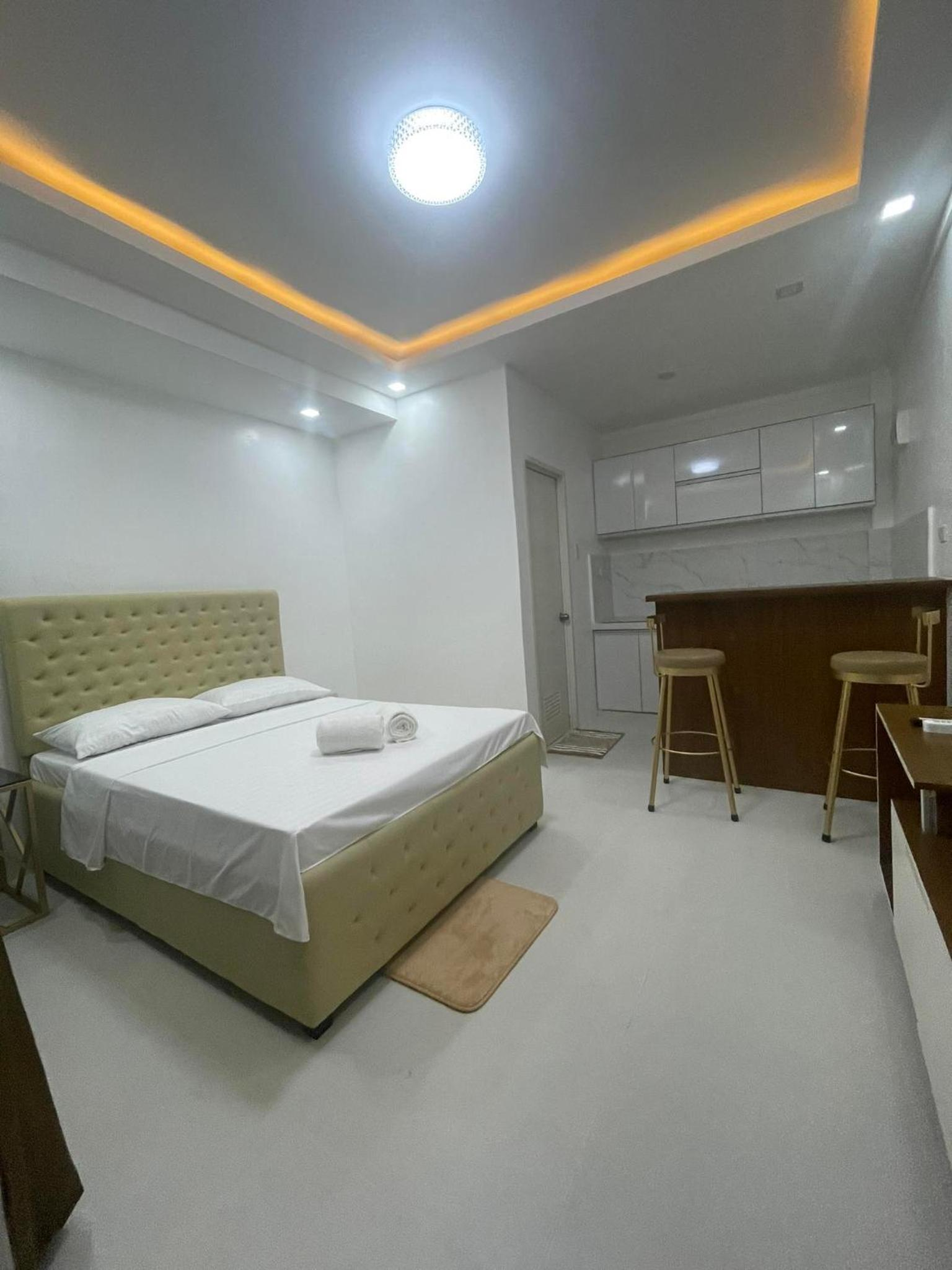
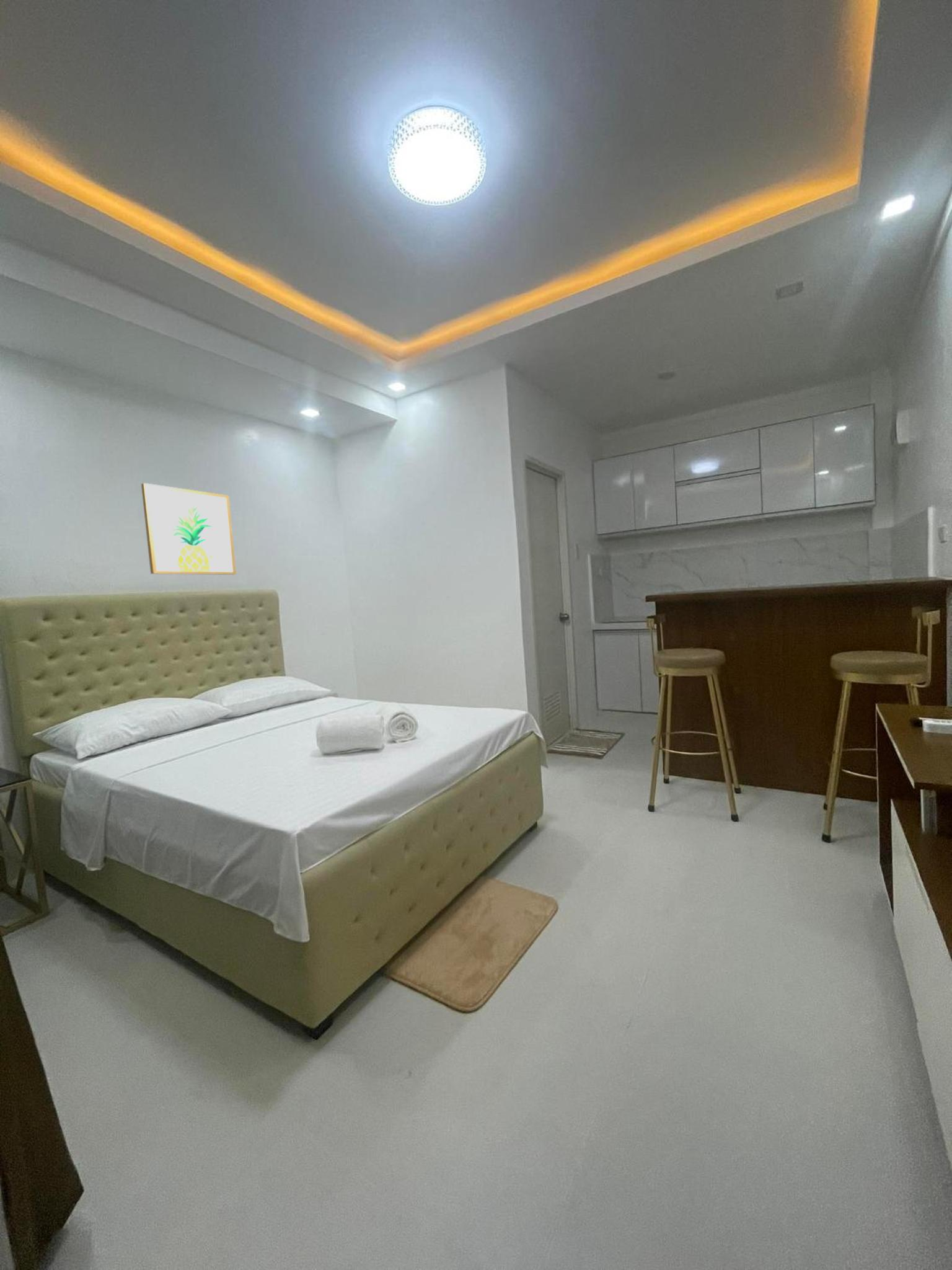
+ wall art (192, 532)
